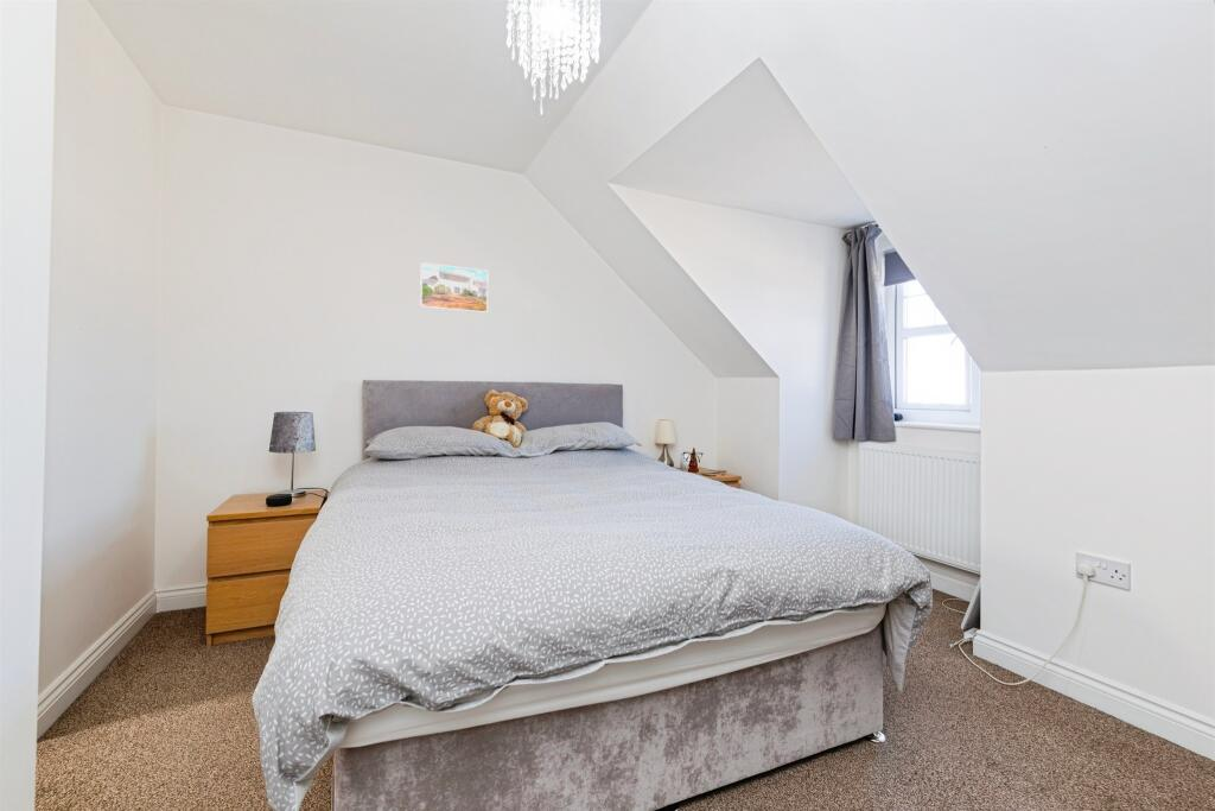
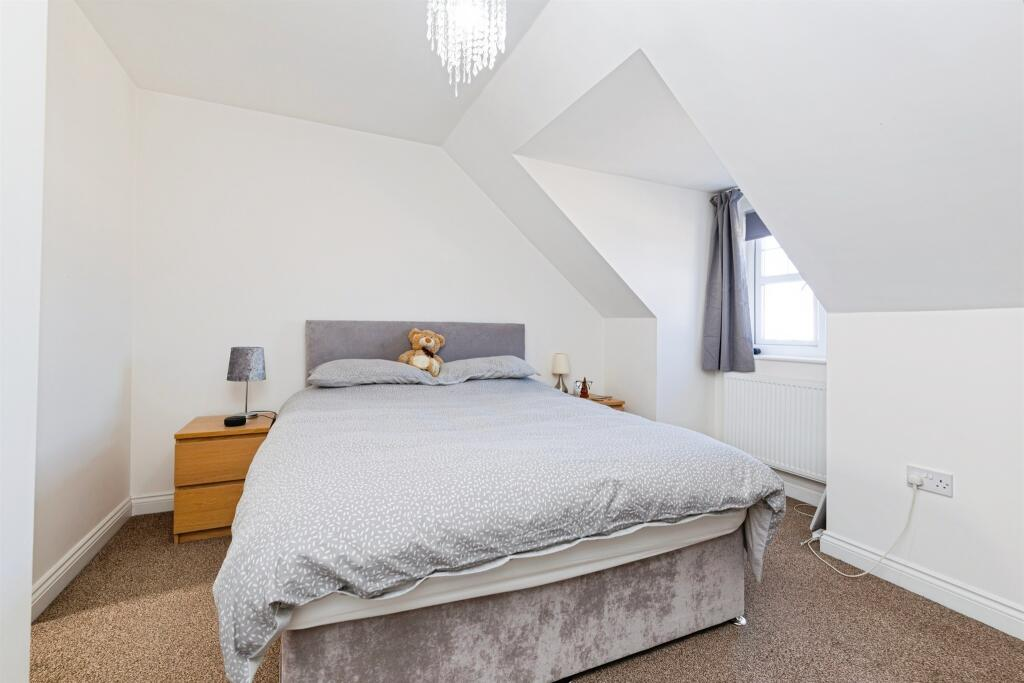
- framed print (454, 289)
